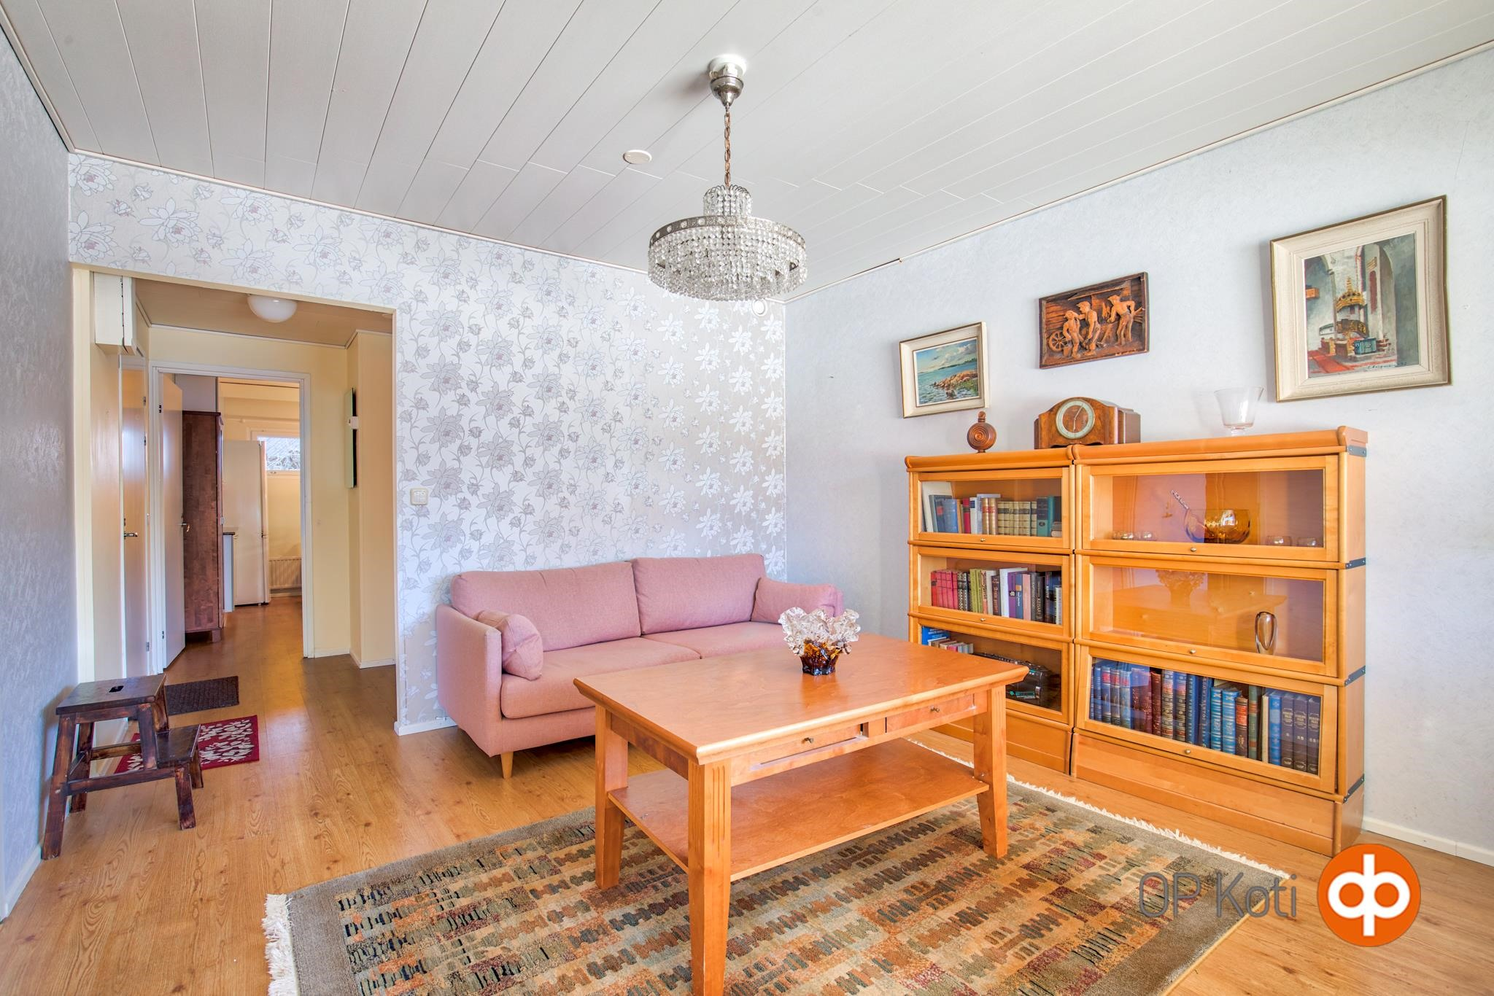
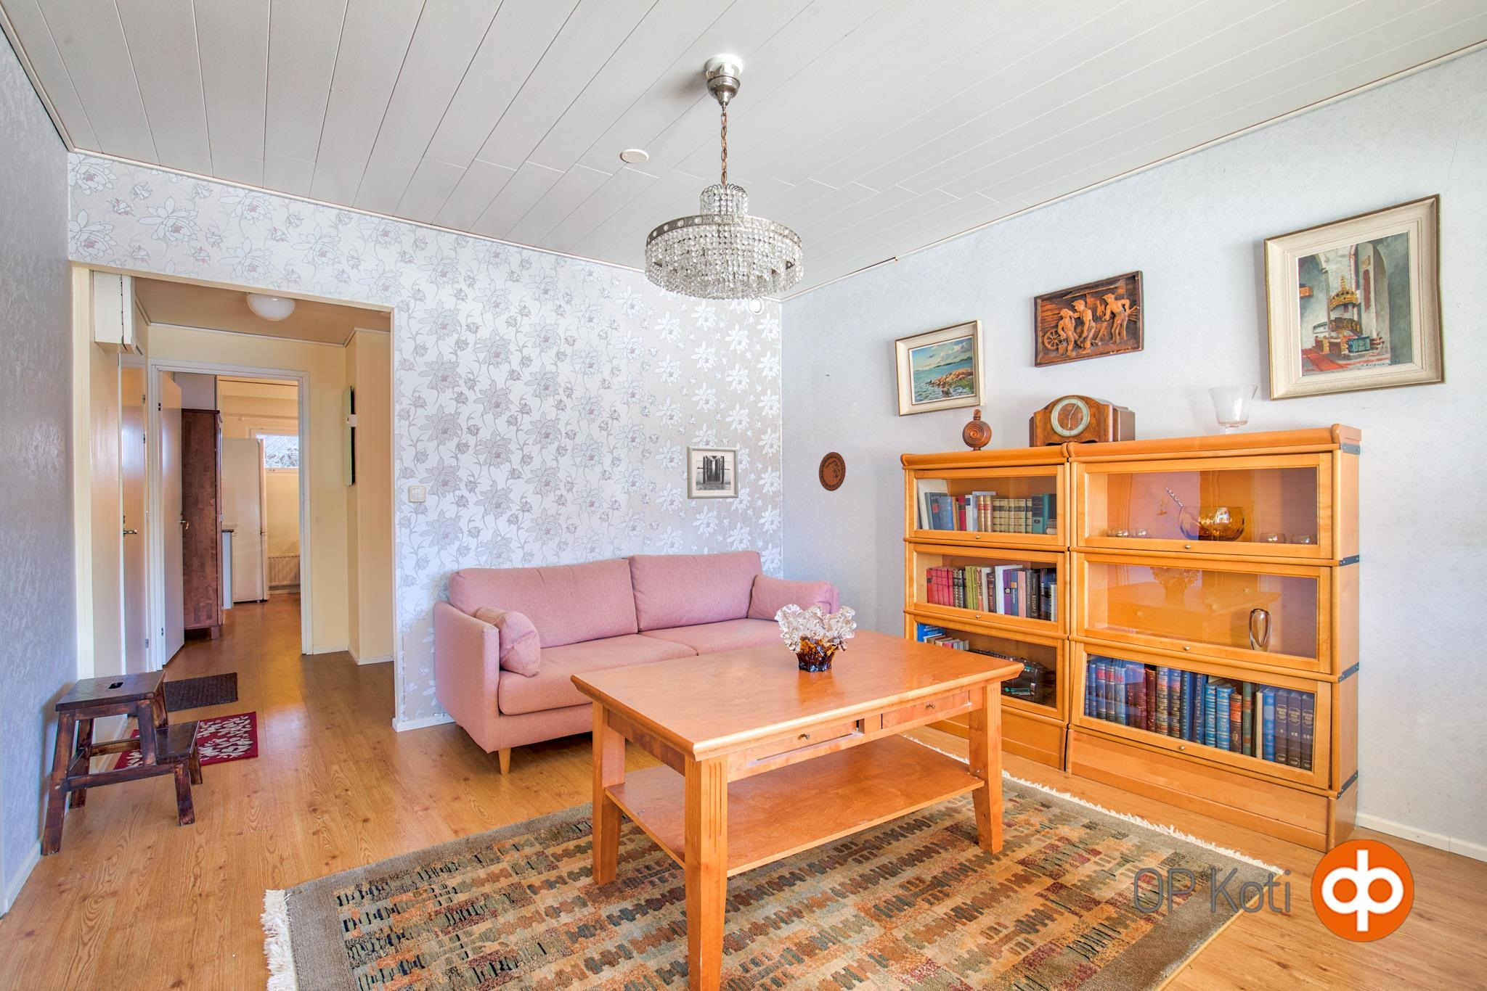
+ decorative plate (832, 471)
+ wall art (713, 472)
